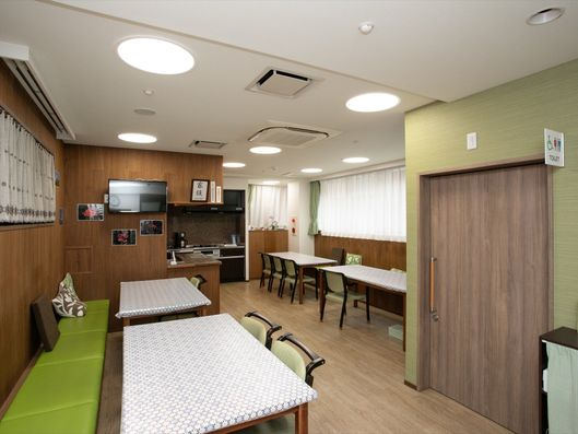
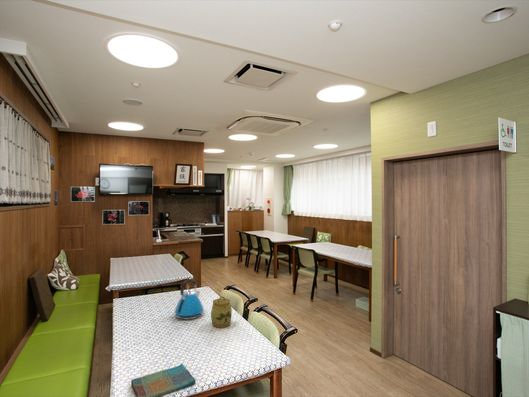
+ jar (221, 310)
+ kettle (188, 297)
+ dish towel (163, 381)
